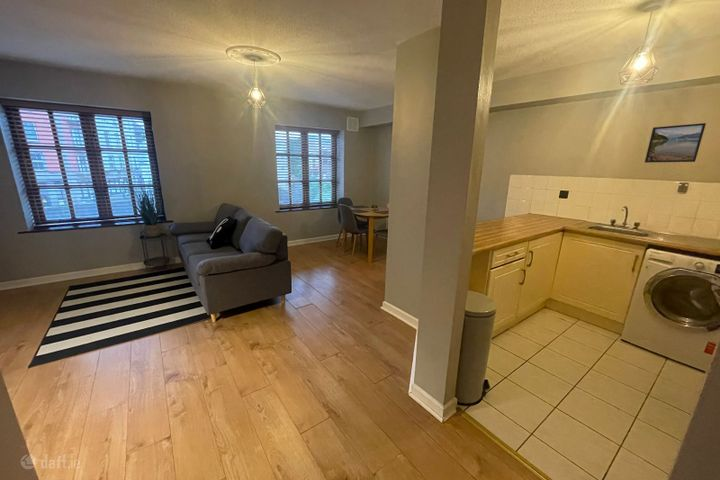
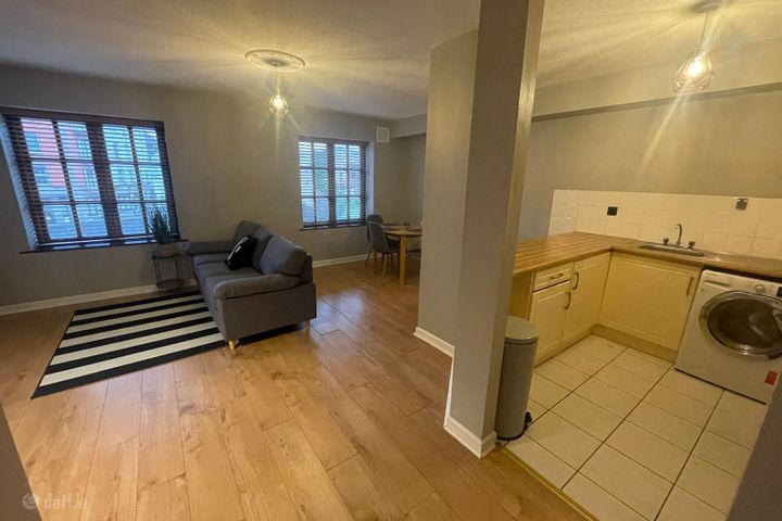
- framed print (673, 144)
